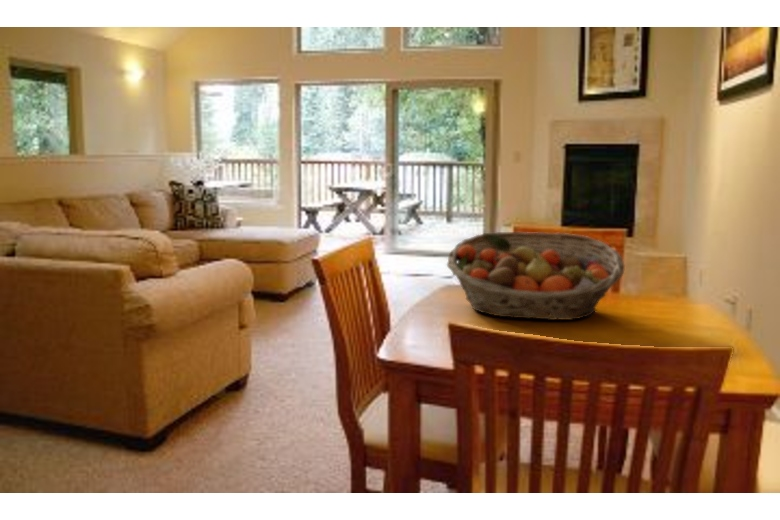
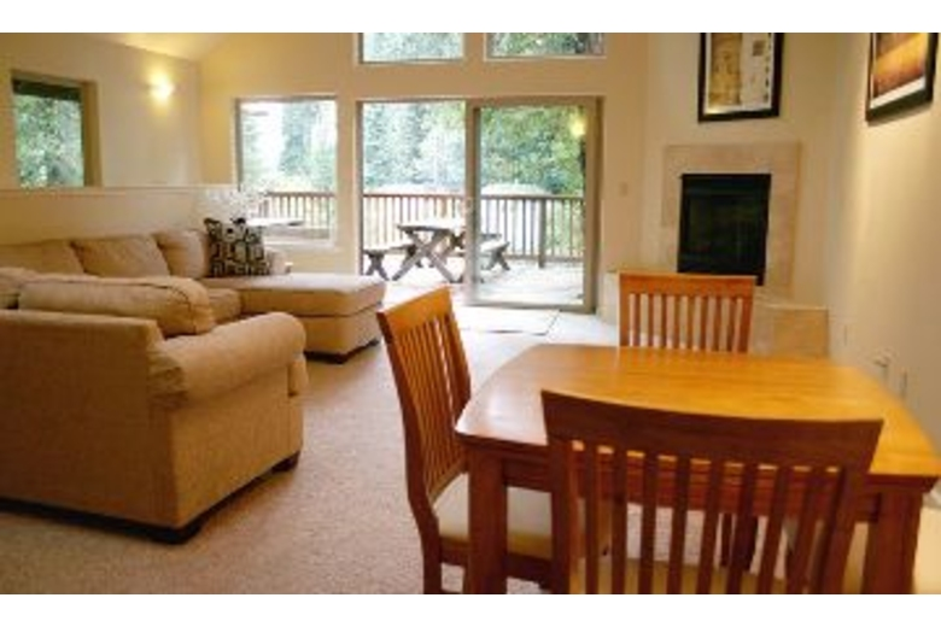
- fruit basket (532, 273)
